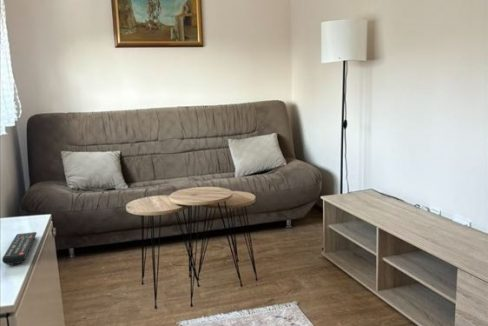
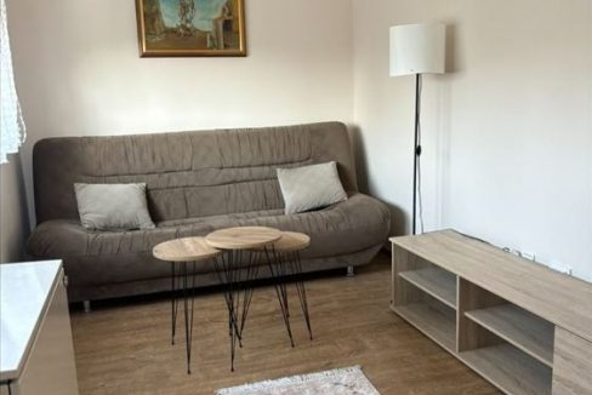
- remote control (21, 246)
